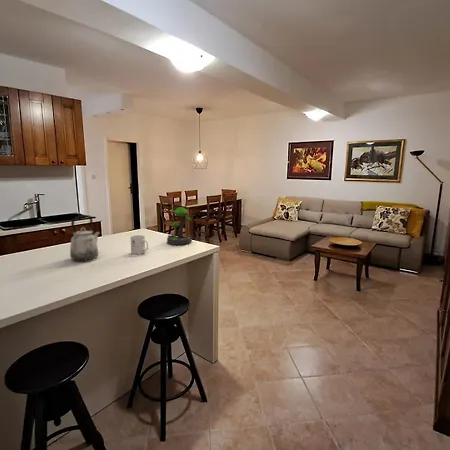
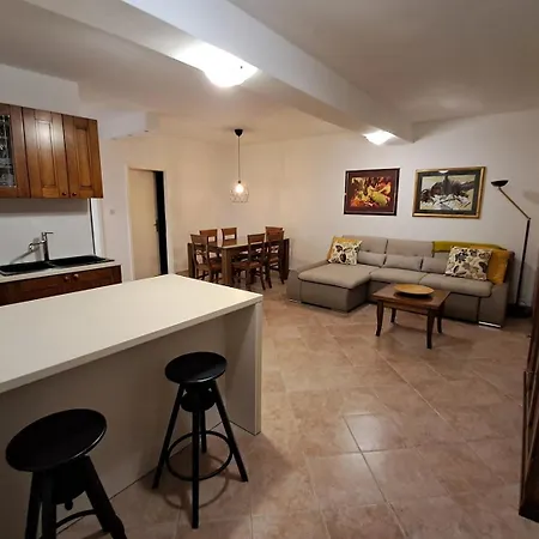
- mug (140, 244)
- kettle (87, 236)
- plant (179, 225)
